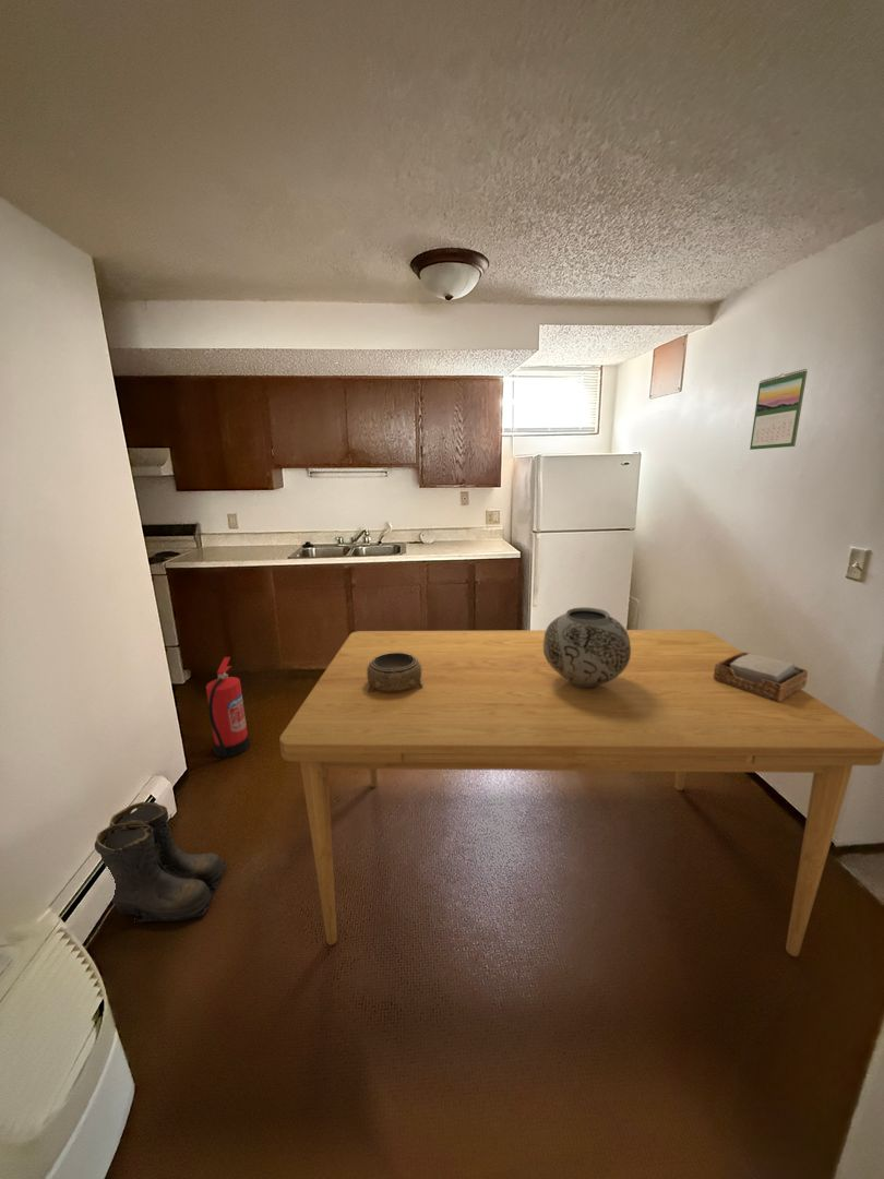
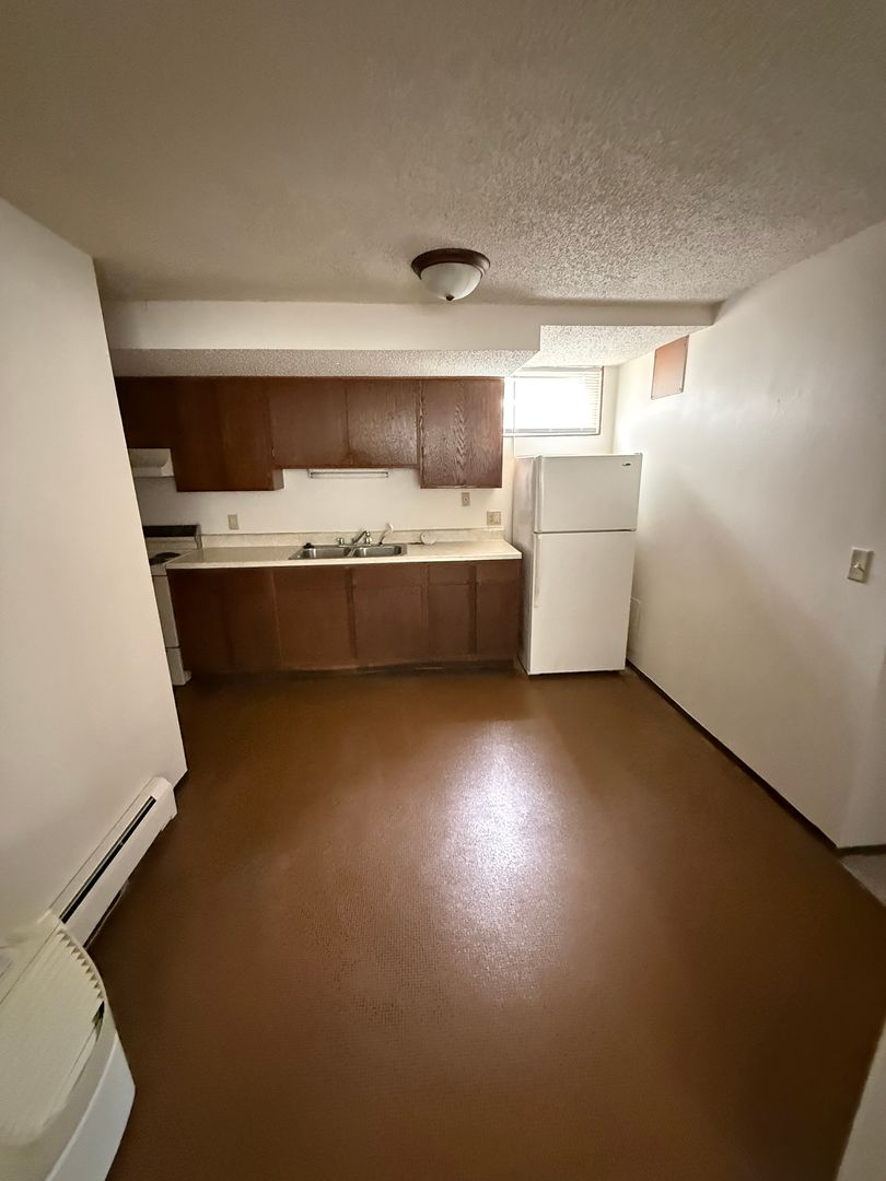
- decorative bowl (396, 671)
- napkin holder (760, 671)
- vase (585, 647)
- boots (163, 857)
- fire extinguisher (223, 711)
- dining table (540, 765)
- calendar (776, 412)
